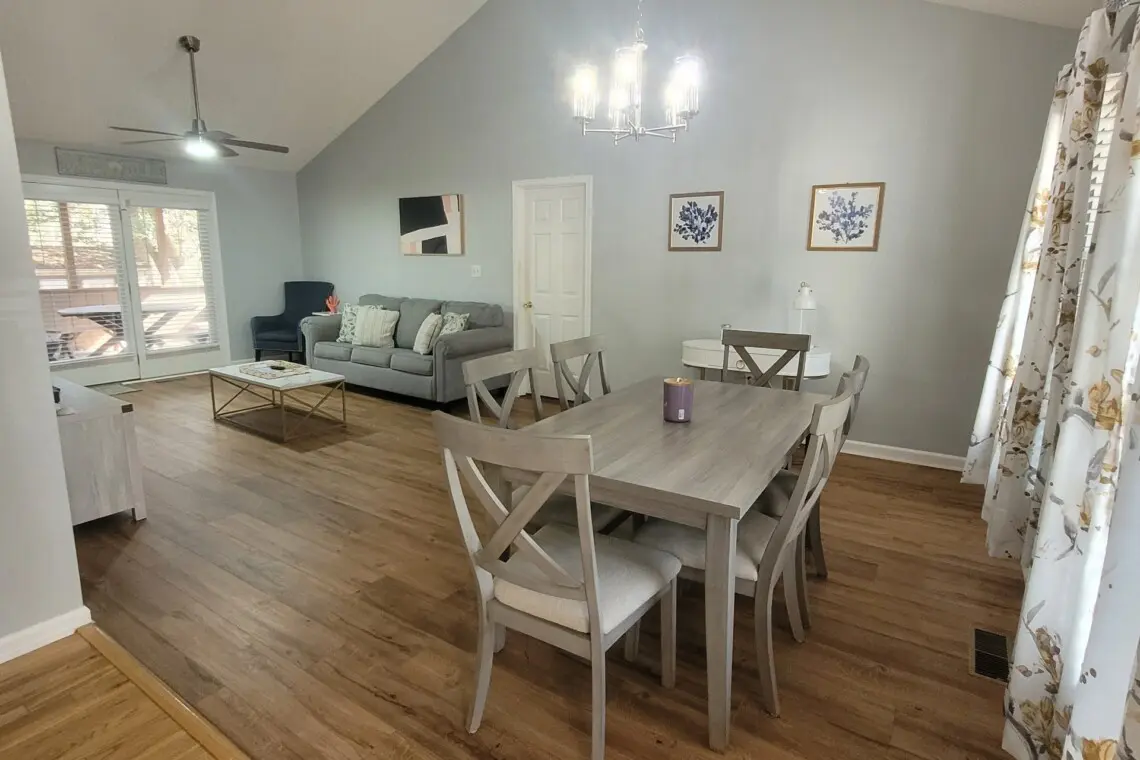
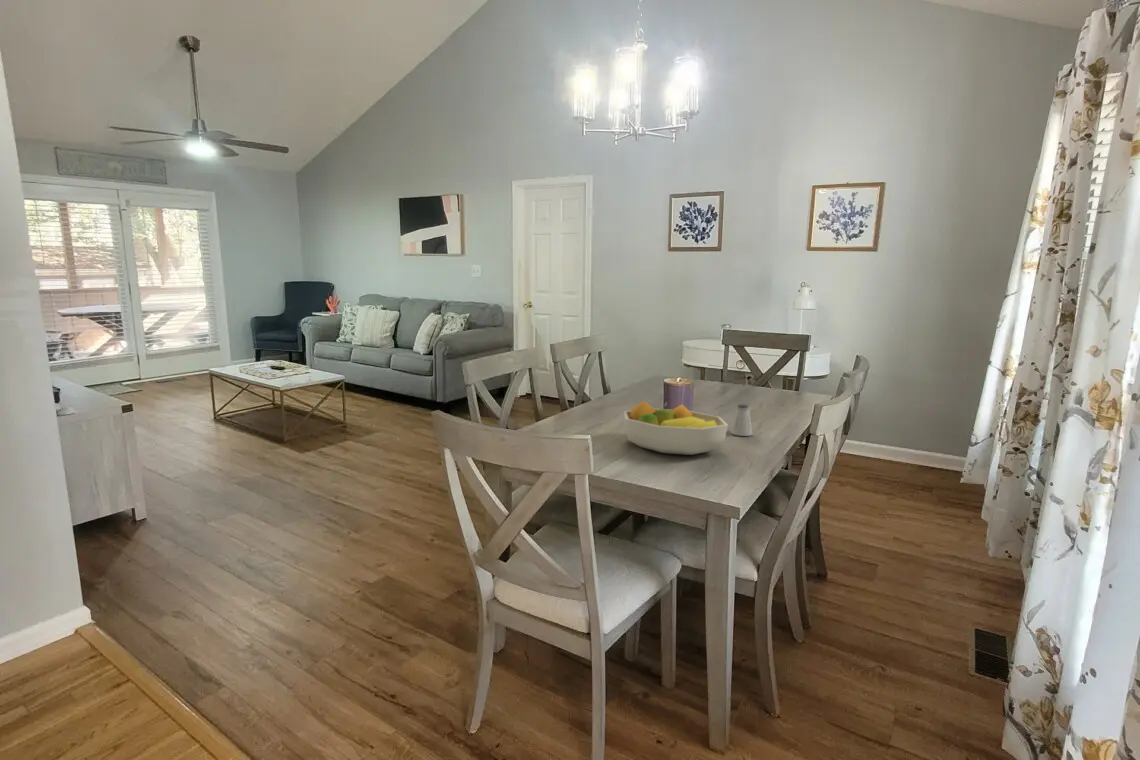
+ saltshaker (742, 419)
+ fruit bowl (673, 425)
